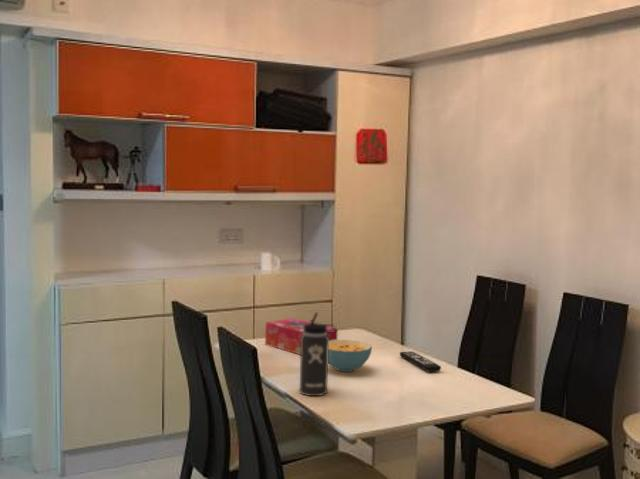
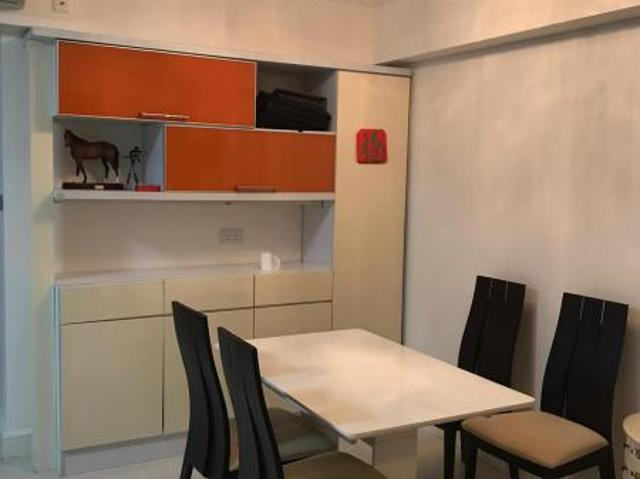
- thermos bottle (317, 352)
- cereal bowl (345, 357)
- remote control (419, 361)
- tissue box (300, 336)
